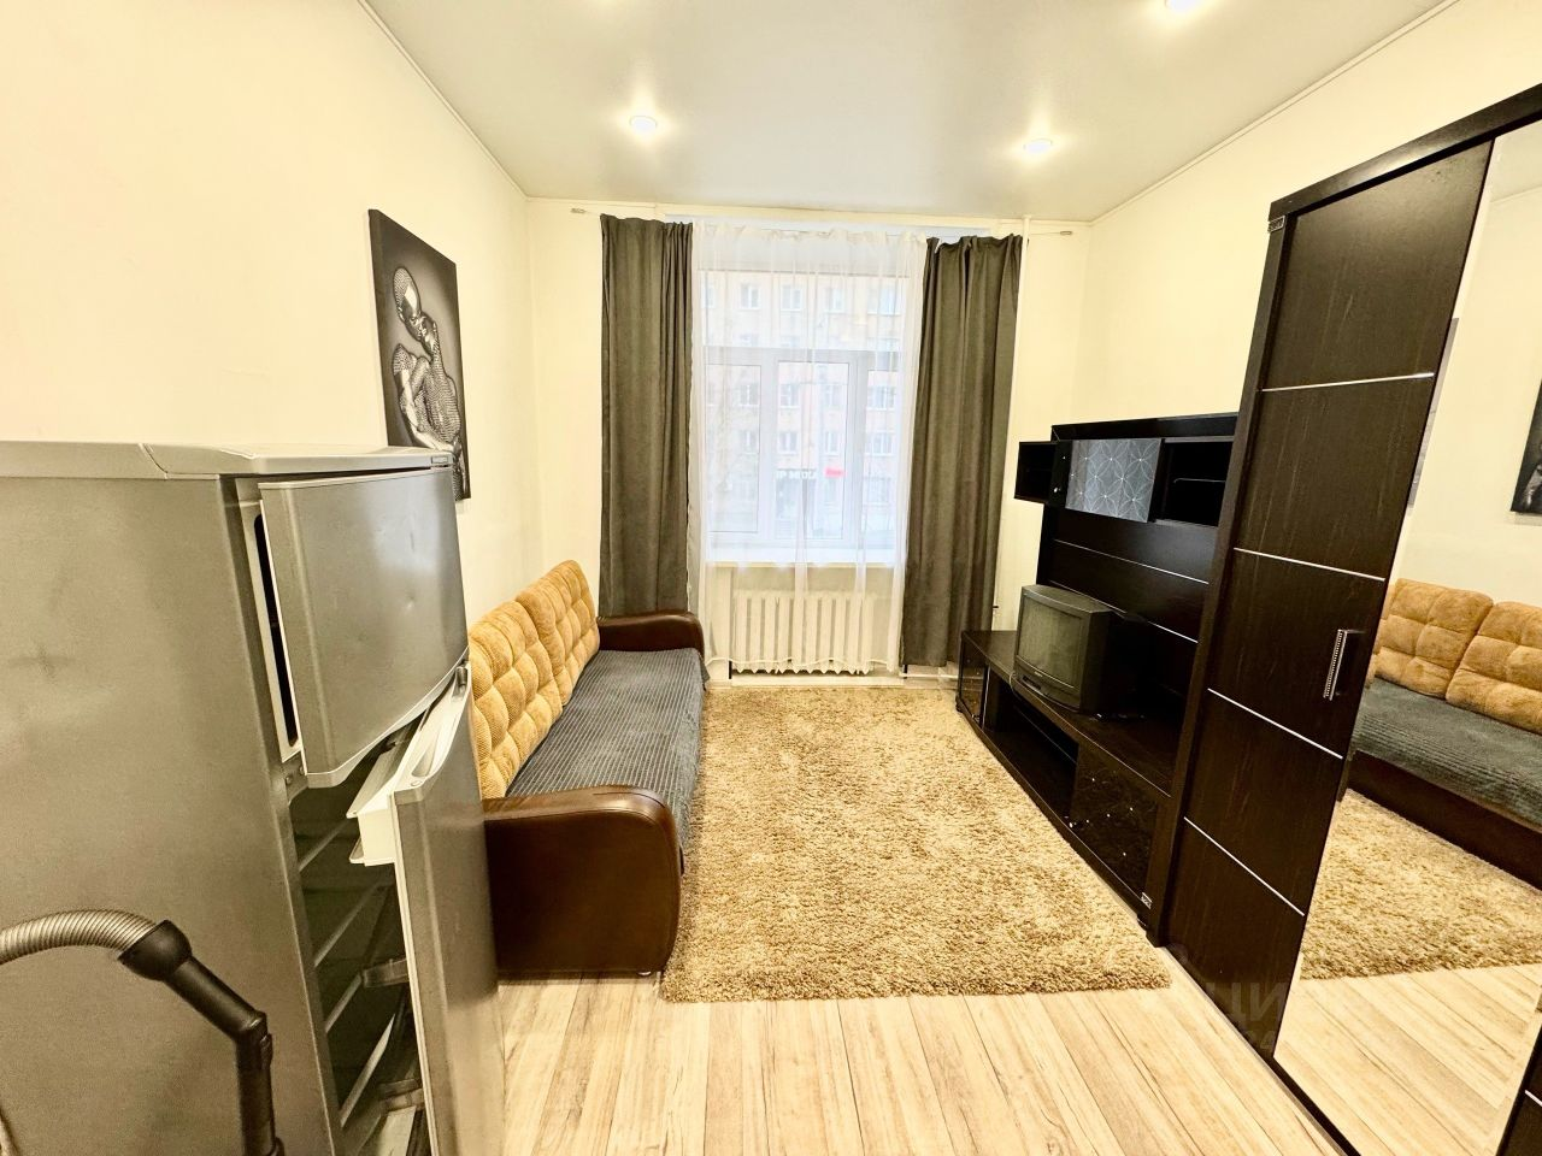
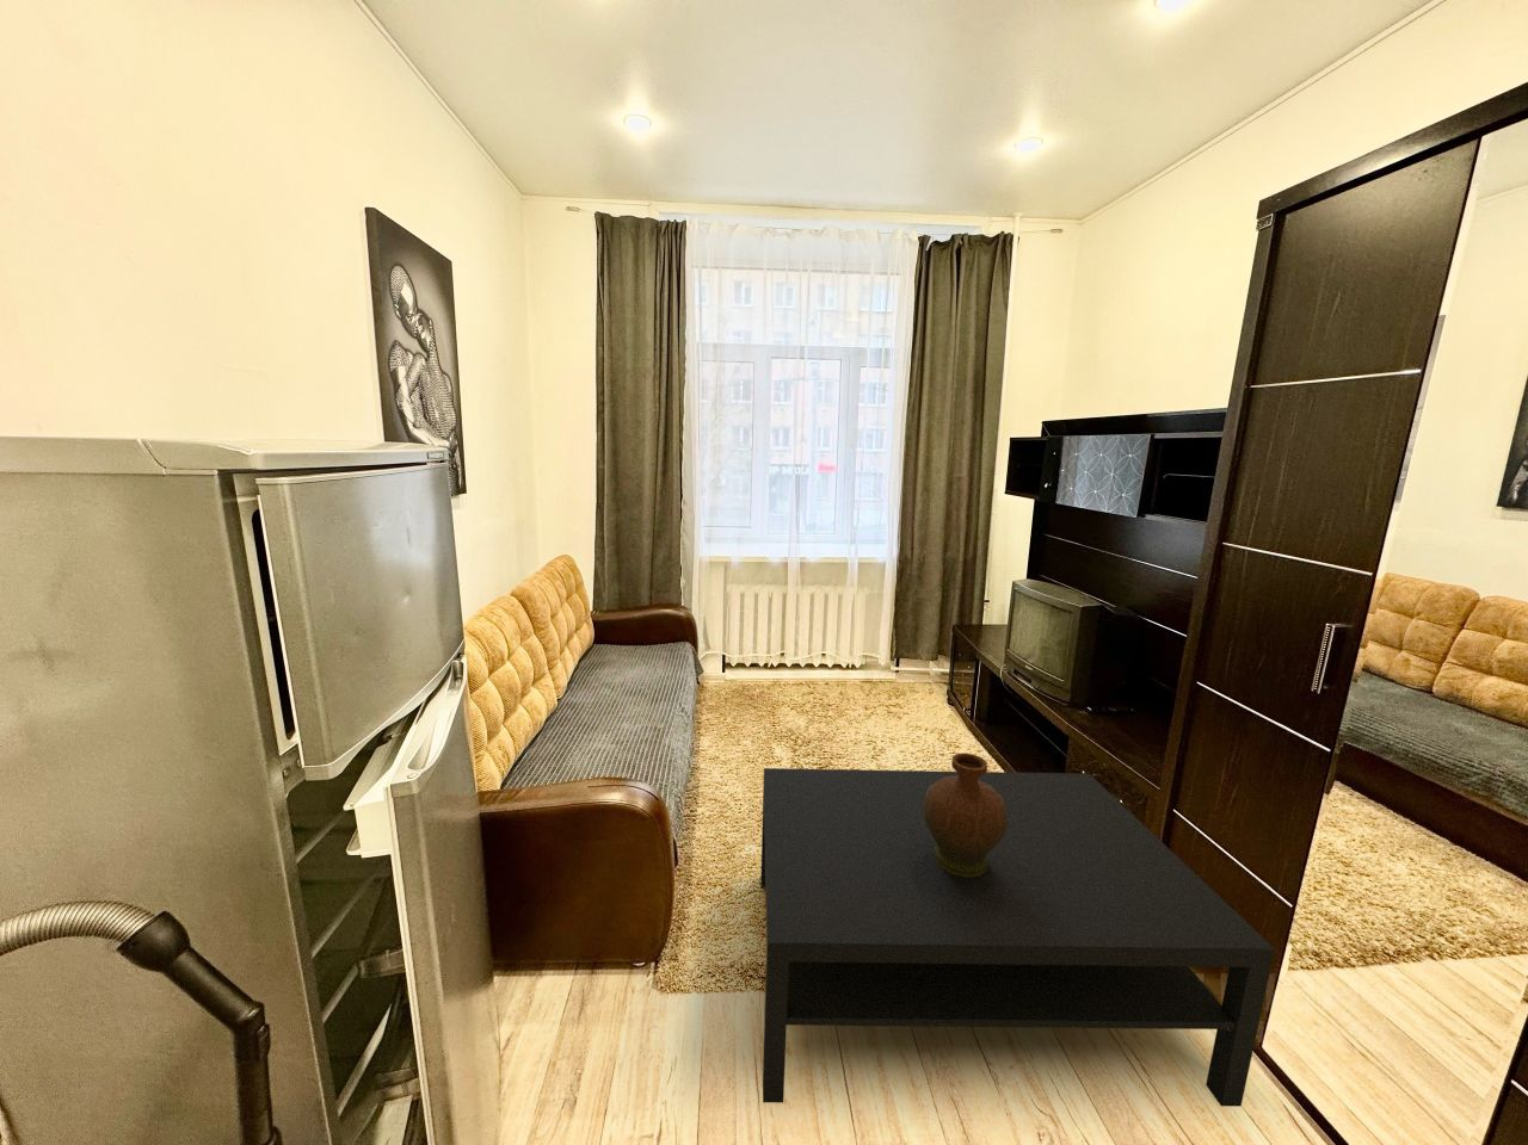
+ decorative vase (965, 809)
+ coffee table (958, 906)
